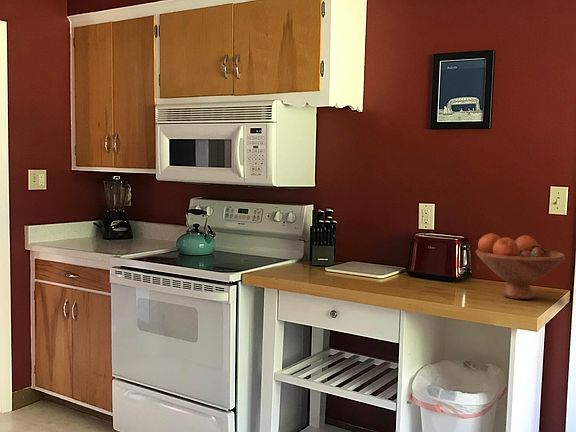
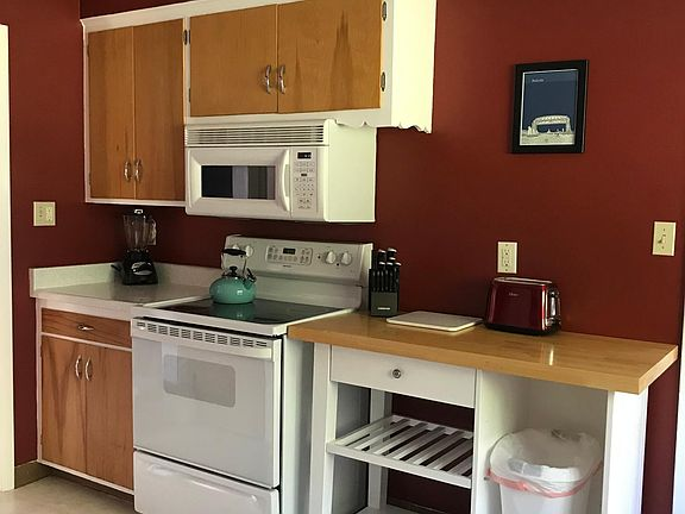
- fruit bowl (519, 265)
